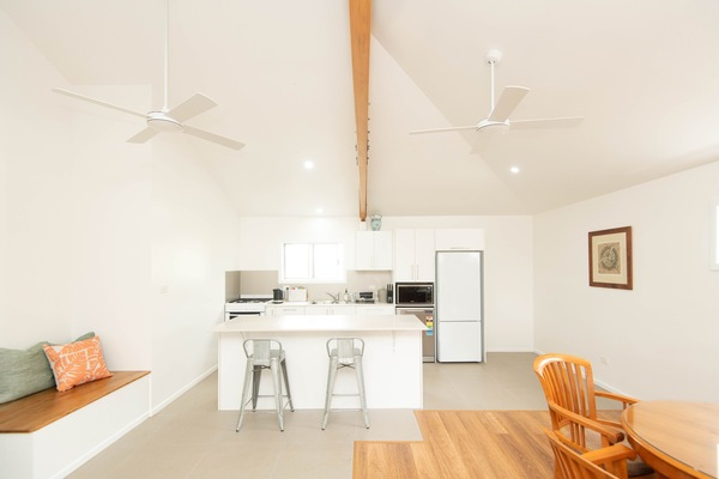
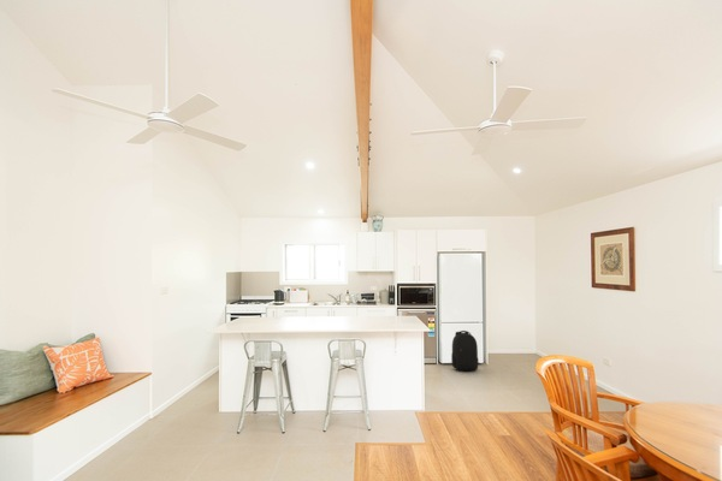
+ backpack (463, 349)
